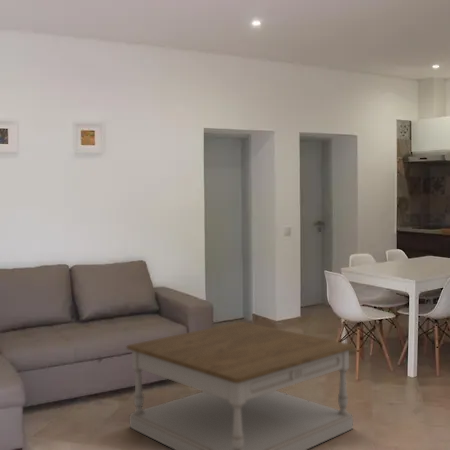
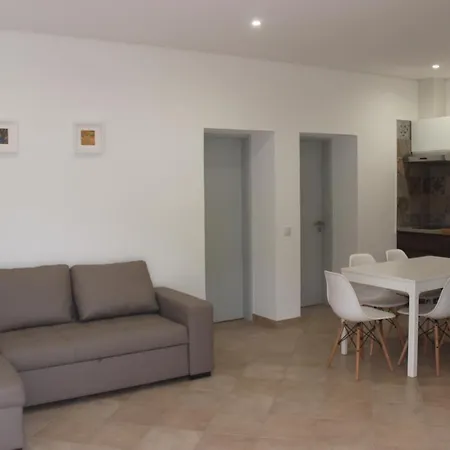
- coffee table (240, 386)
